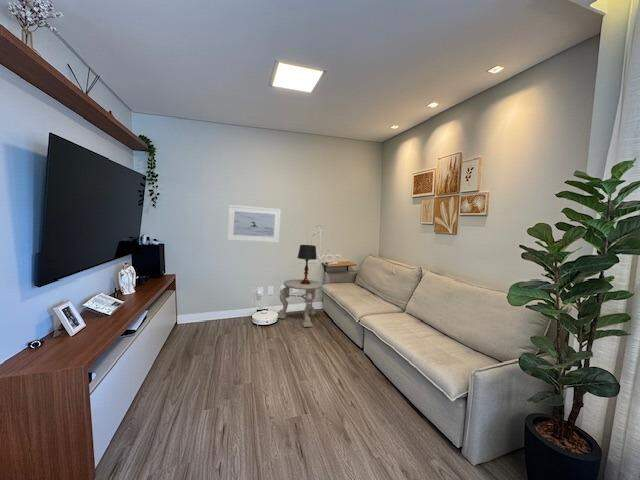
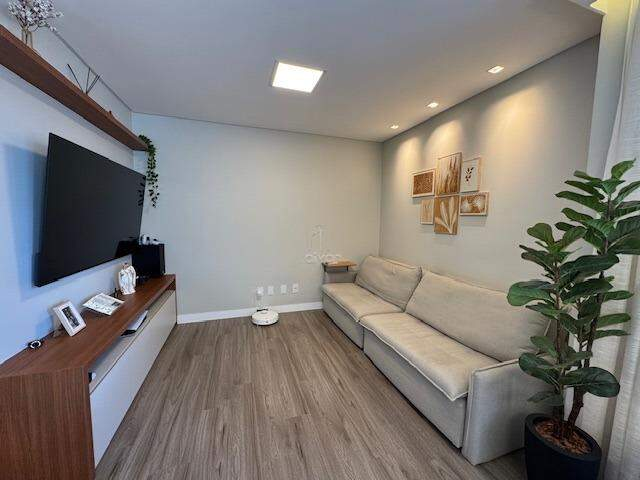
- table lamp (306, 264)
- side table (302, 297)
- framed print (254, 224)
